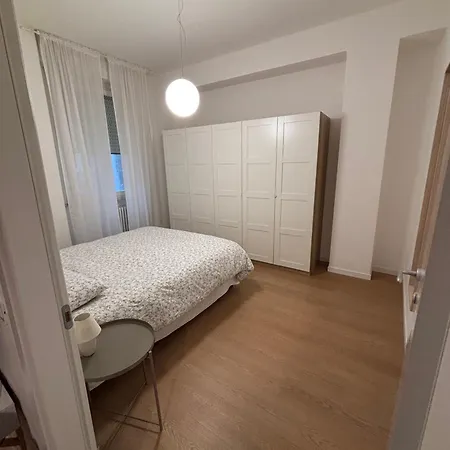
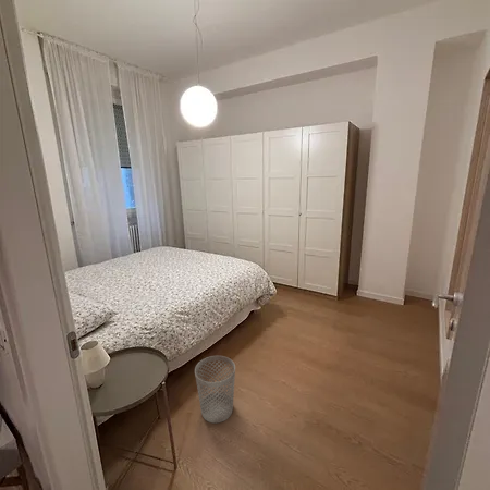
+ wastebasket (216, 389)
